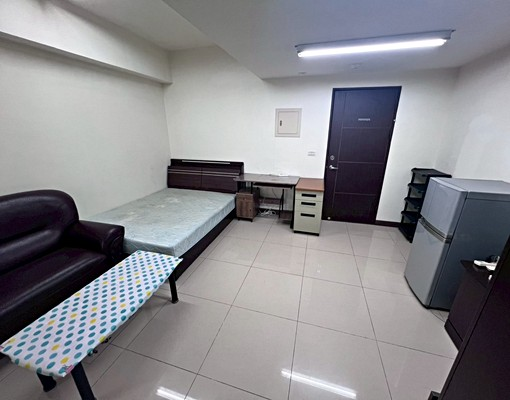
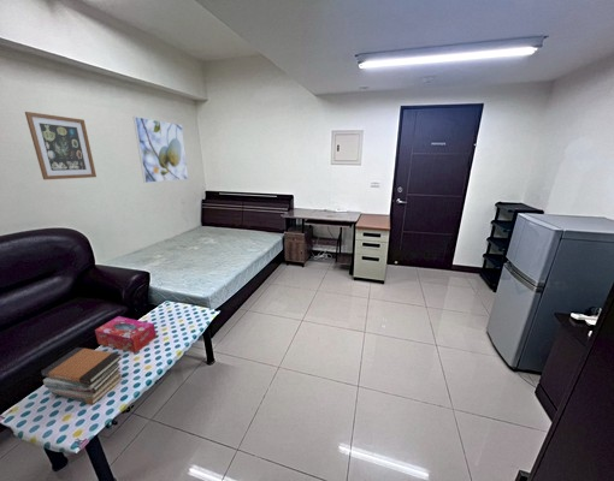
+ tissue box (126, 333)
+ book stack (84, 374)
+ wall art (64, 148)
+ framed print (164, 152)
